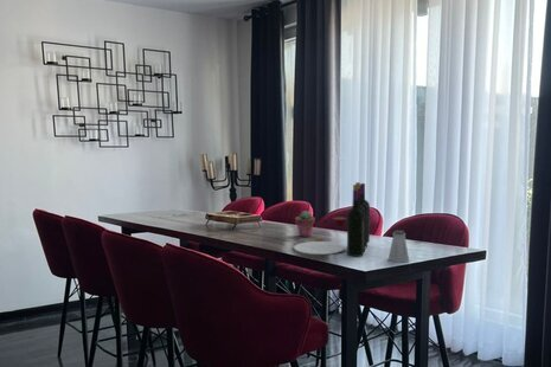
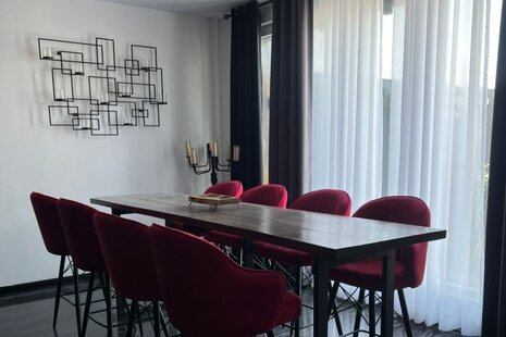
- wine bottle (333, 218)
- saltshaker (398, 245)
- potted succulent (305, 223)
